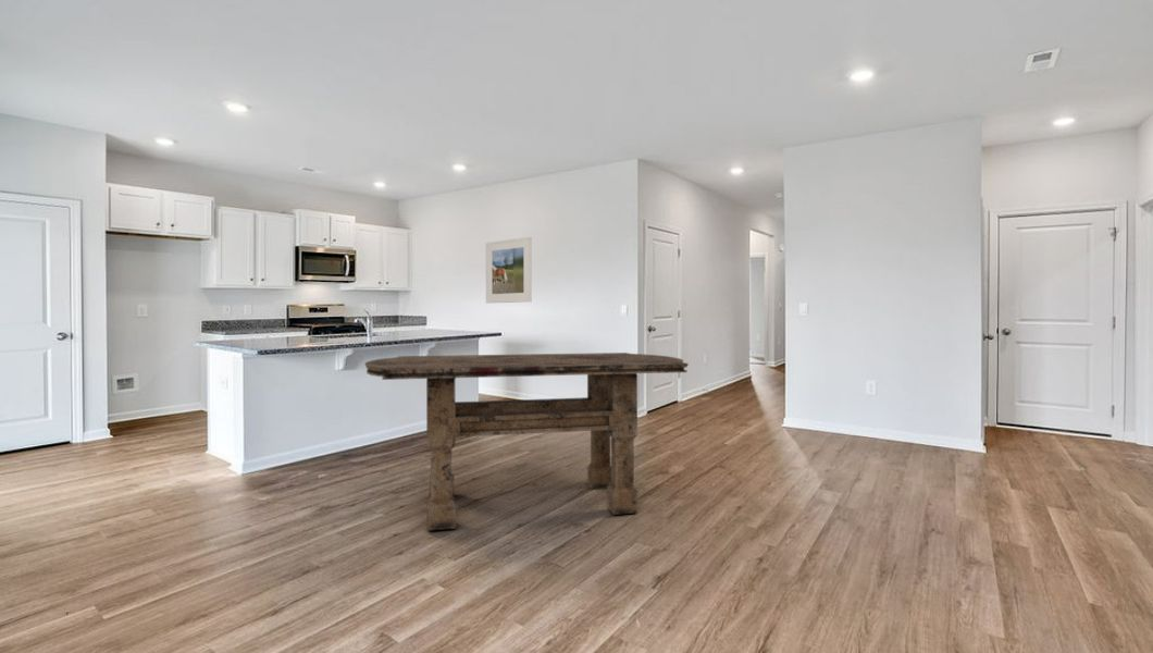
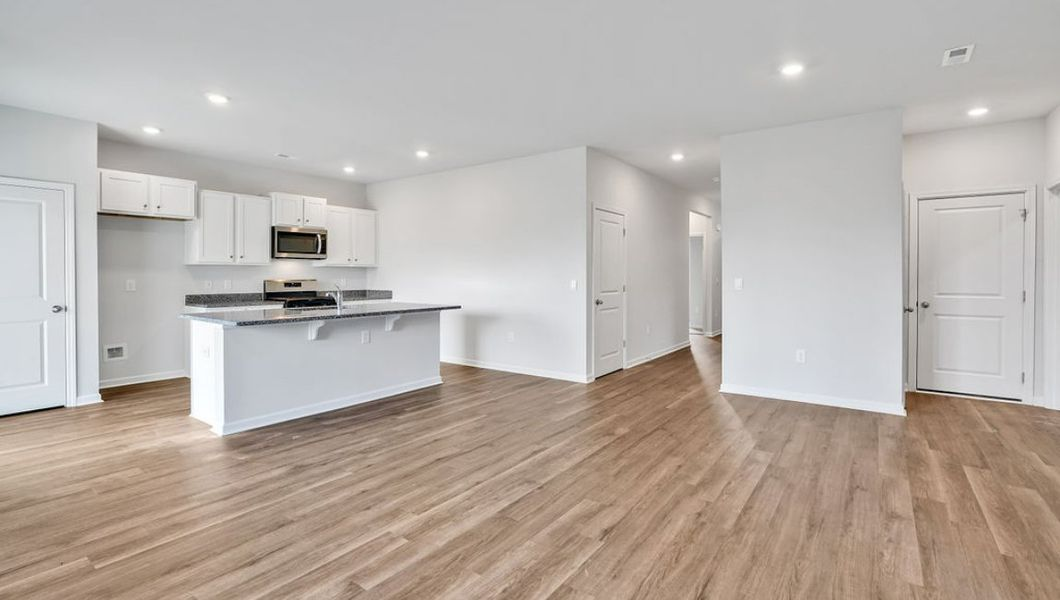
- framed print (507, 271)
- dining table (529, 431)
